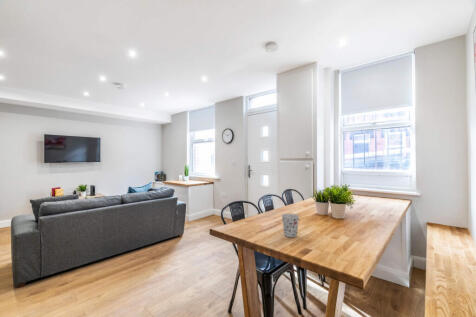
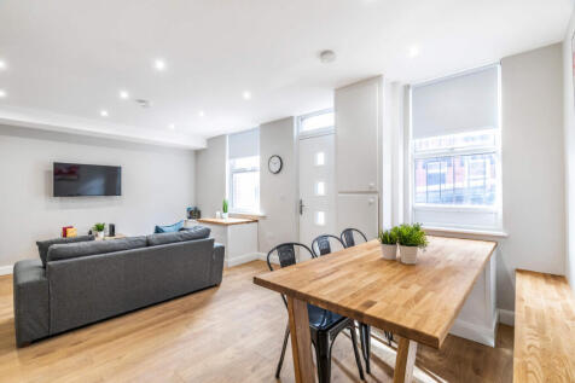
- cup (290, 225)
